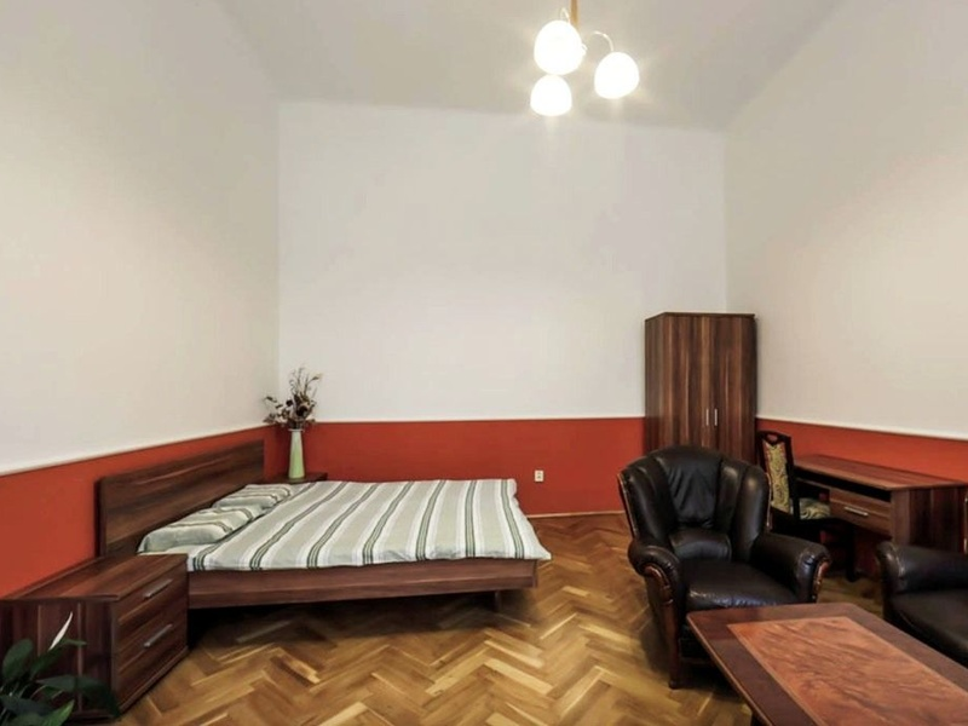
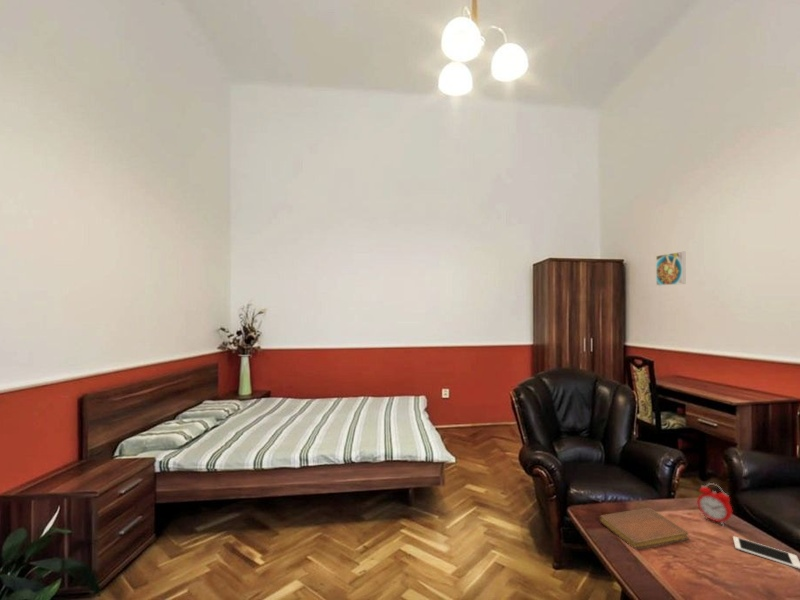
+ notebook (642, 526)
+ alarm clock (714, 502)
+ cell phone (765, 551)
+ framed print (670, 269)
